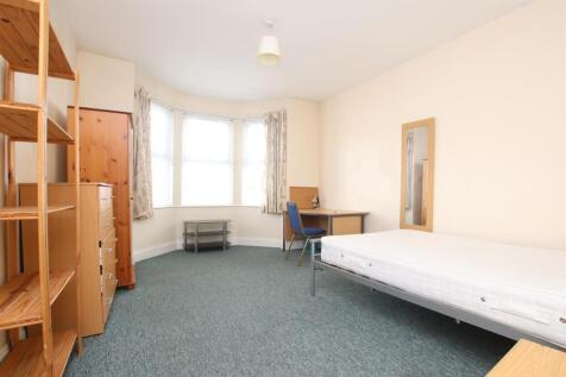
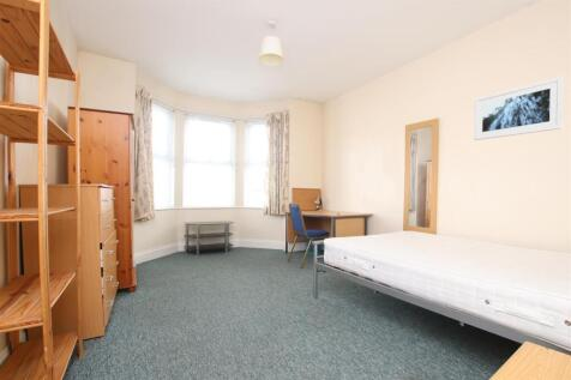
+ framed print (513, 111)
